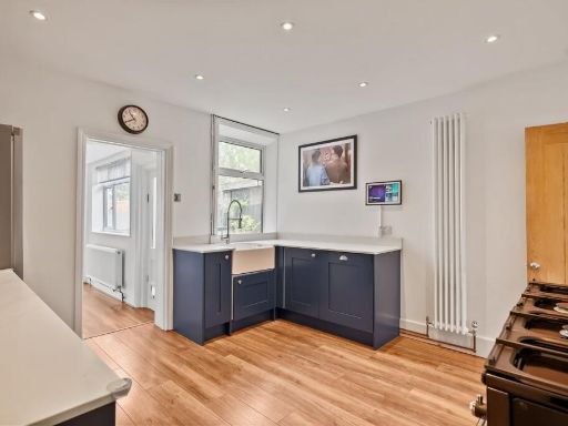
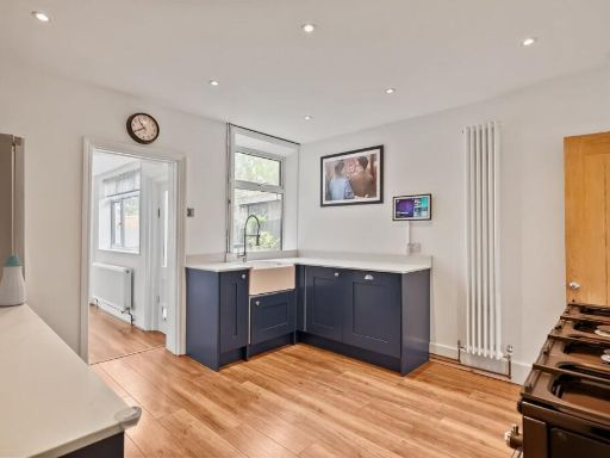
+ soap bottle (12, 279)
